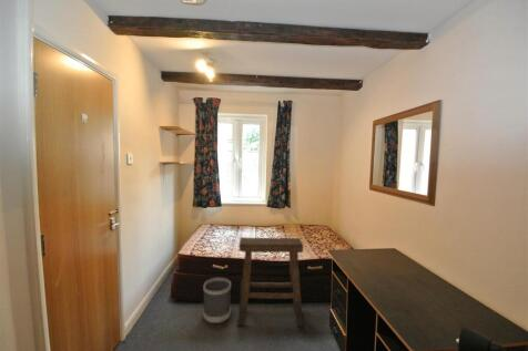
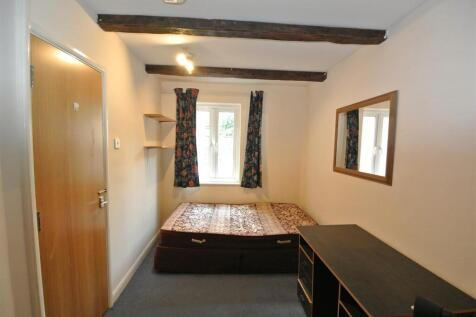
- wastebasket (216, 299)
- stool (271, 282)
